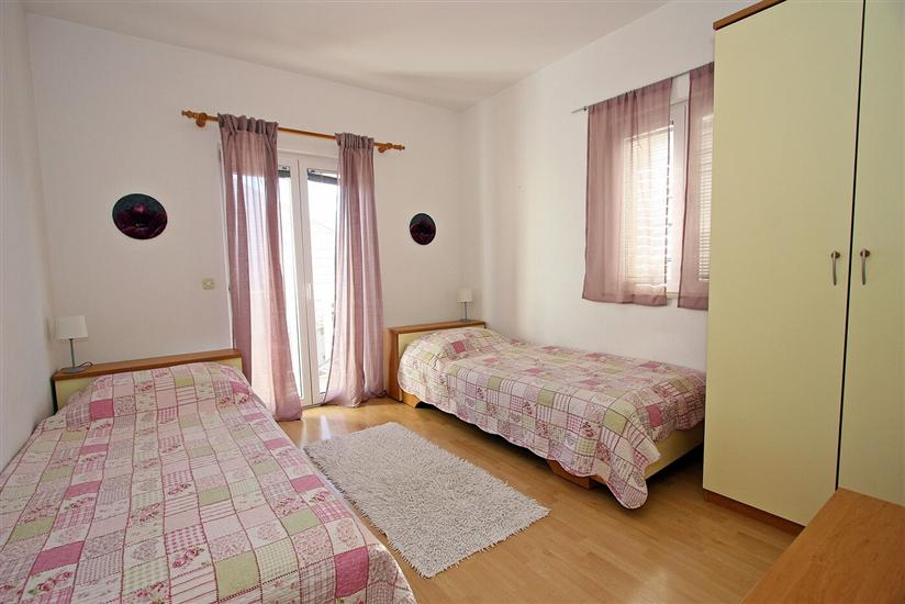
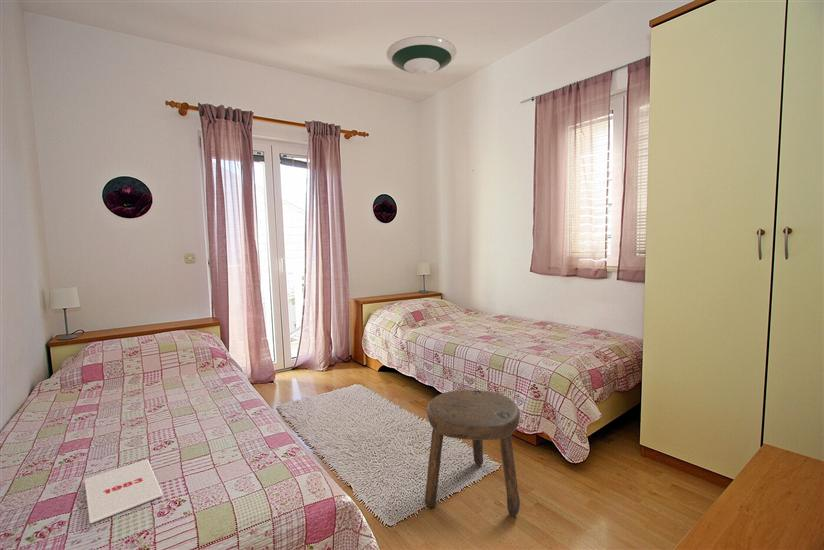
+ stool (475, 446)
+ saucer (421, 63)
+ magazine (122, 487)
